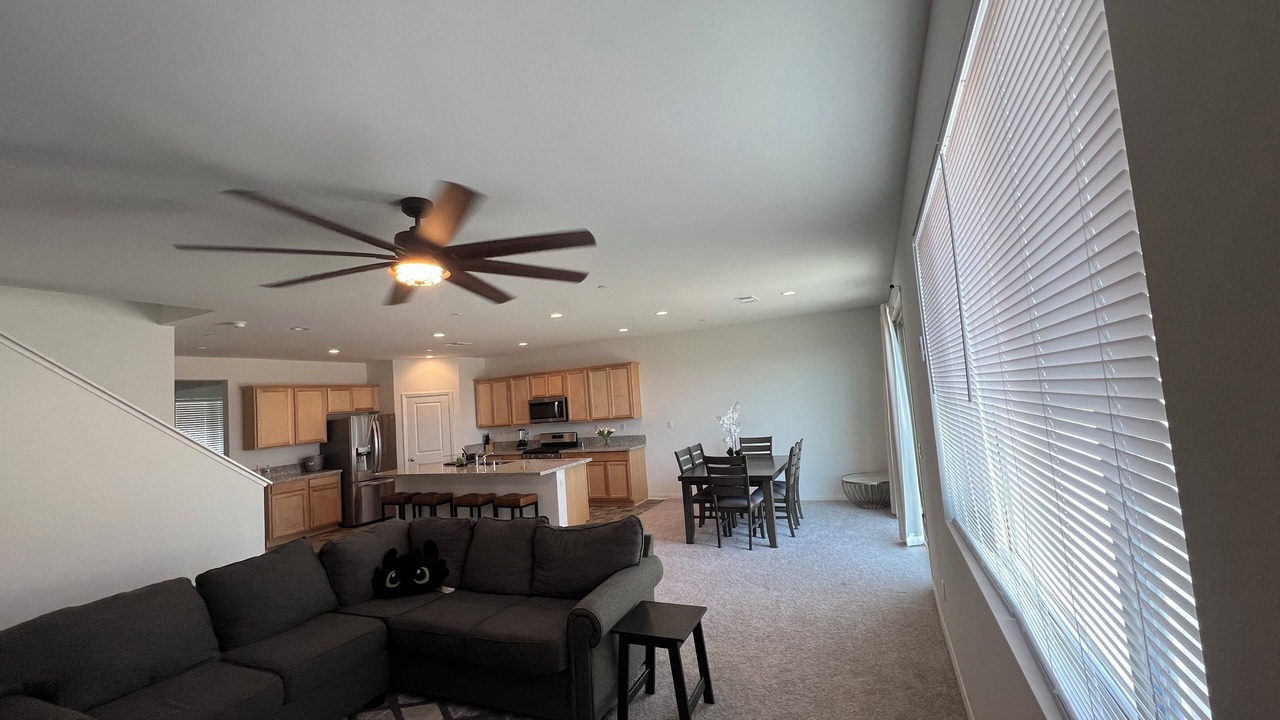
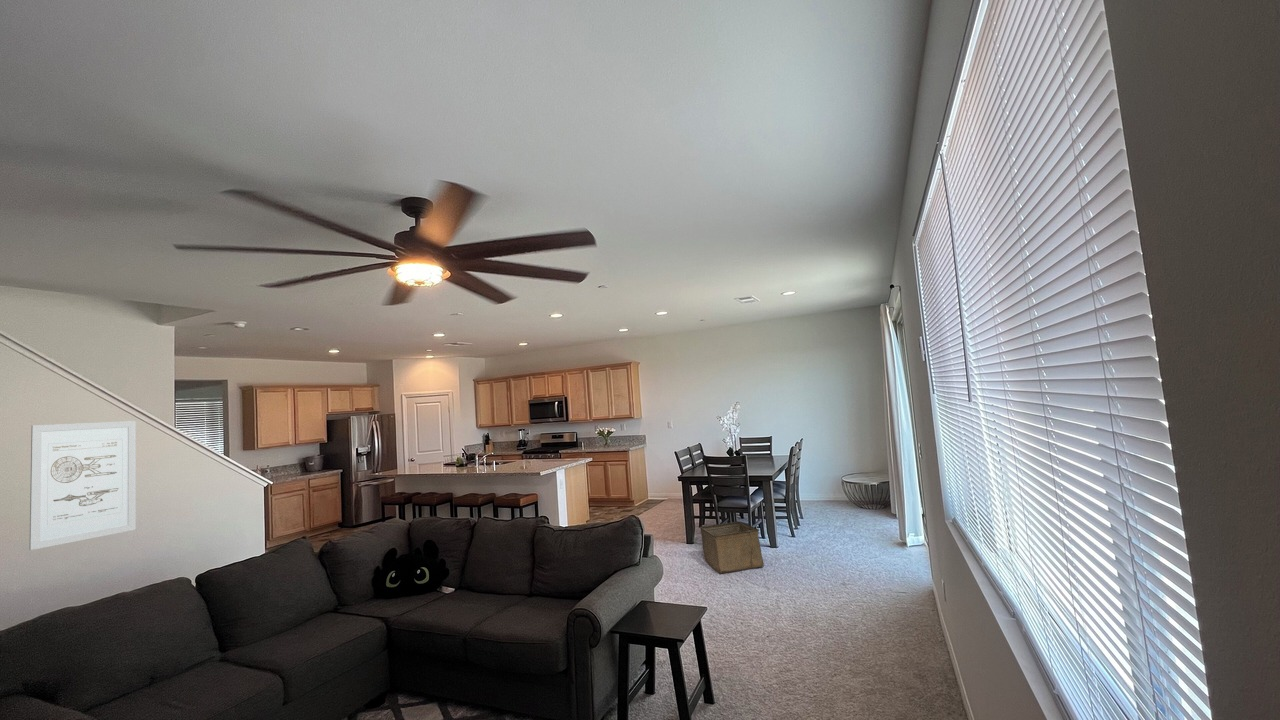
+ wall art (86, 480)
+ storage bin (730, 545)
